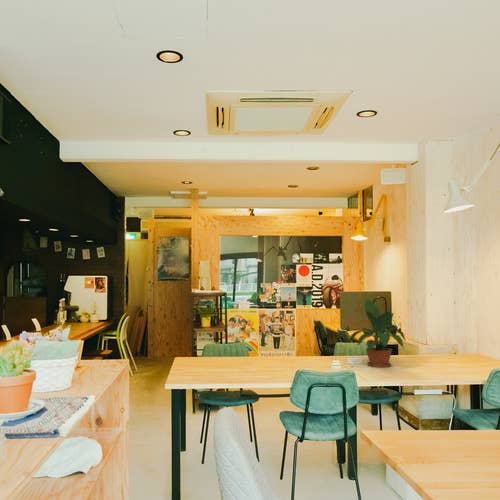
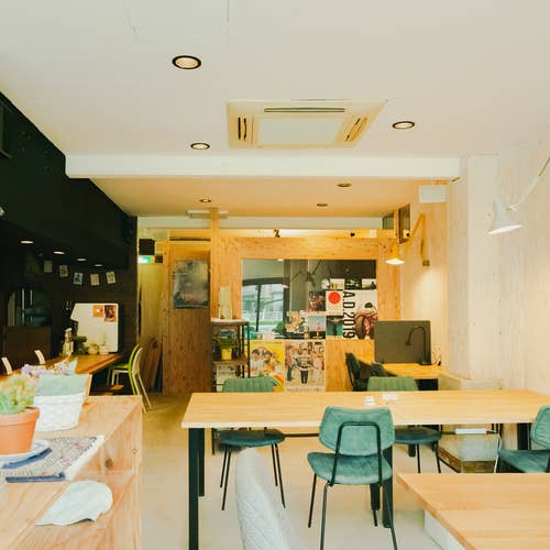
- potted plant (380, 332)
